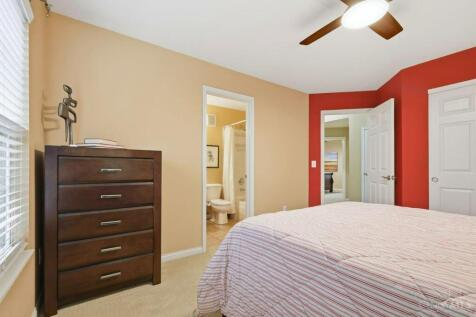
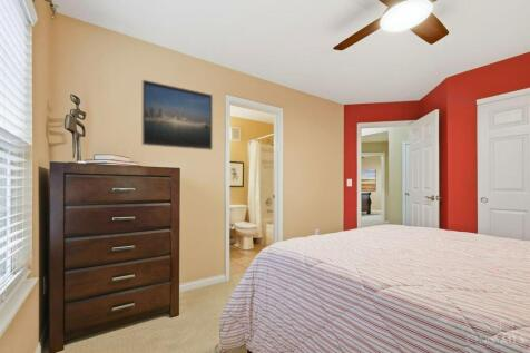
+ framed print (179, 117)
